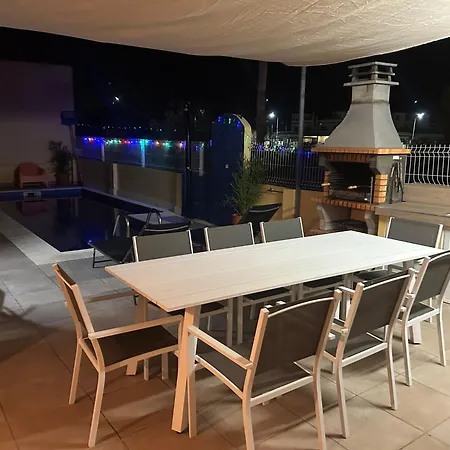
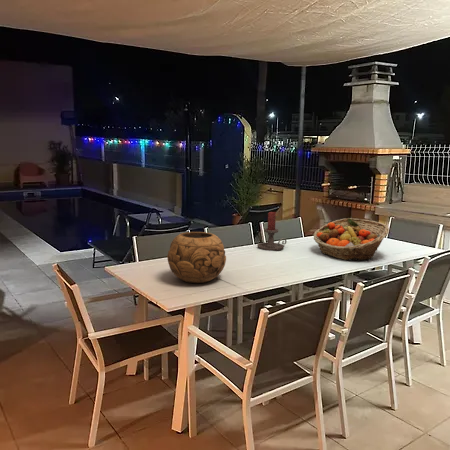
+ candle holder (274, 229)
+ decorative bowl (196, 257)
+ fruit basket (349, 238)
